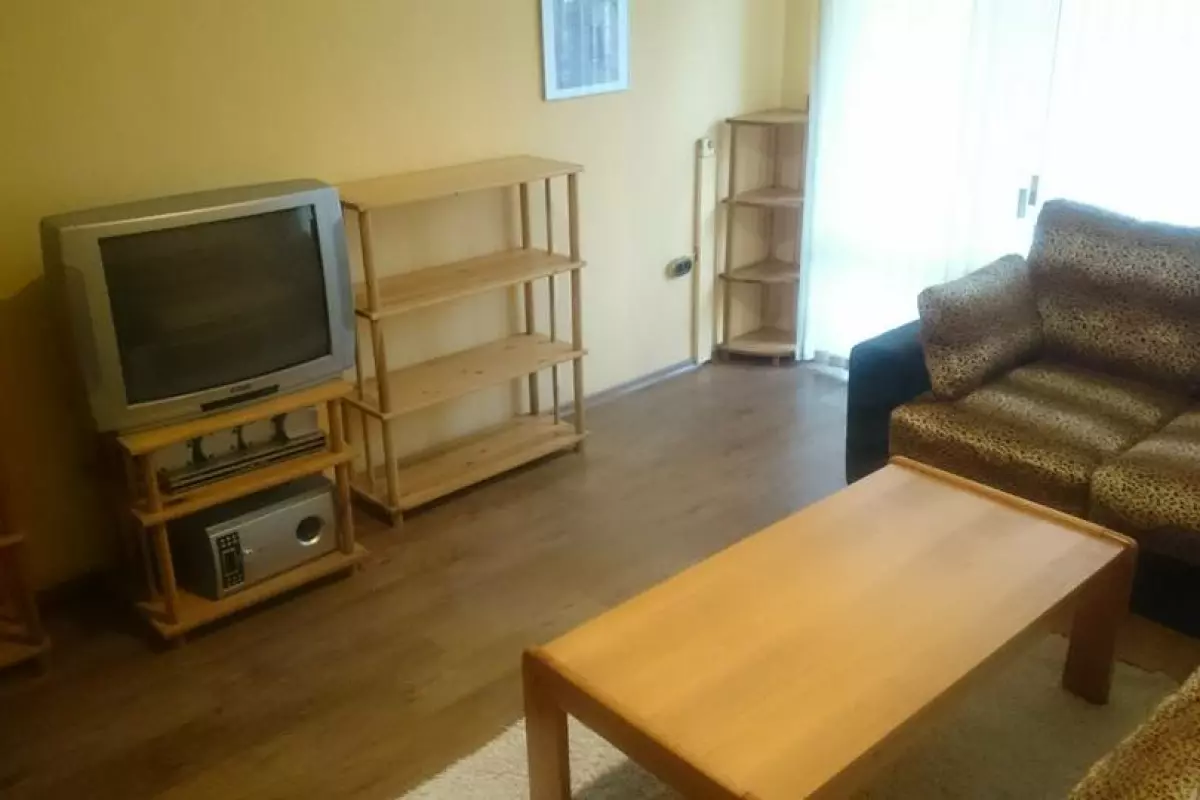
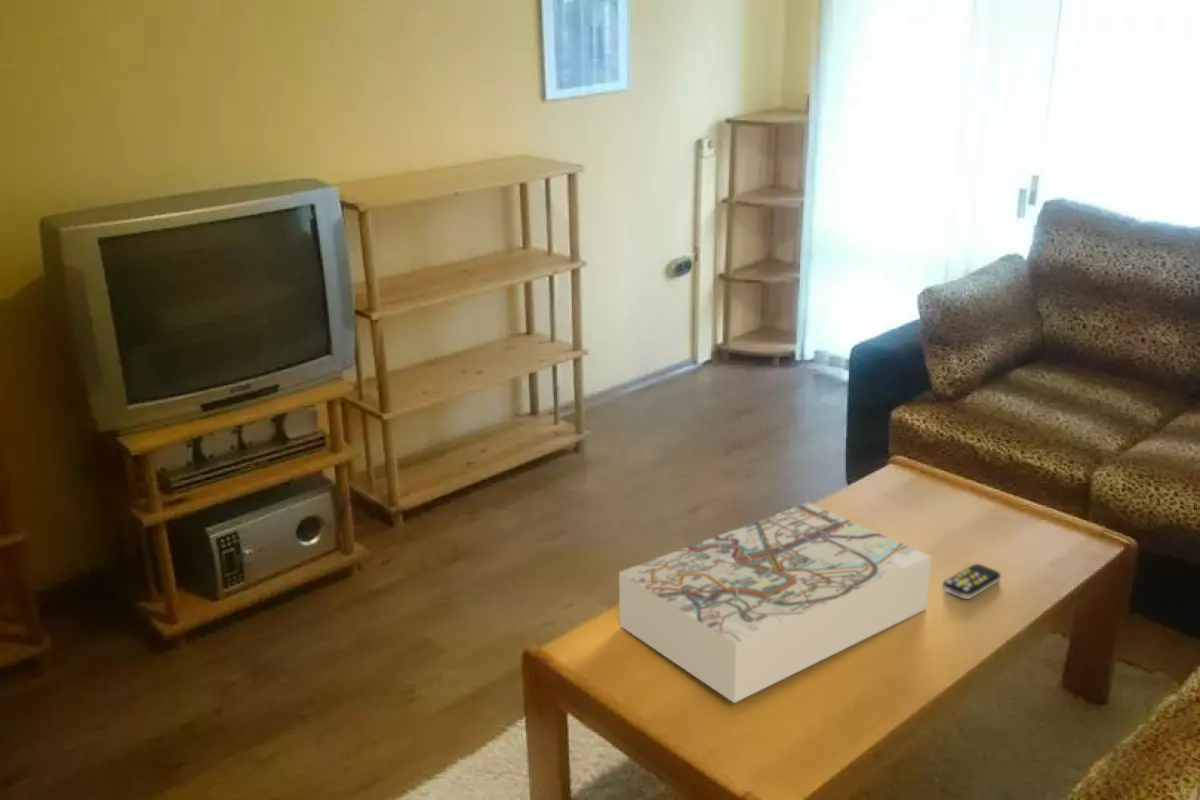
+ remote control (971, 580)
+ board game (775, 590)
